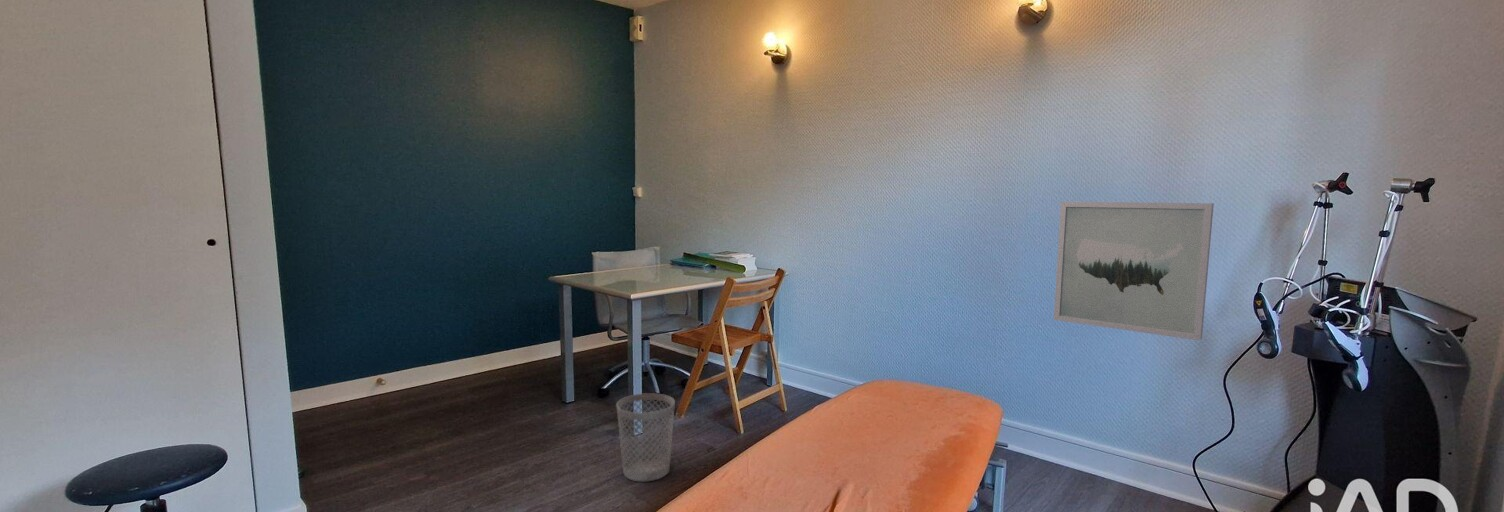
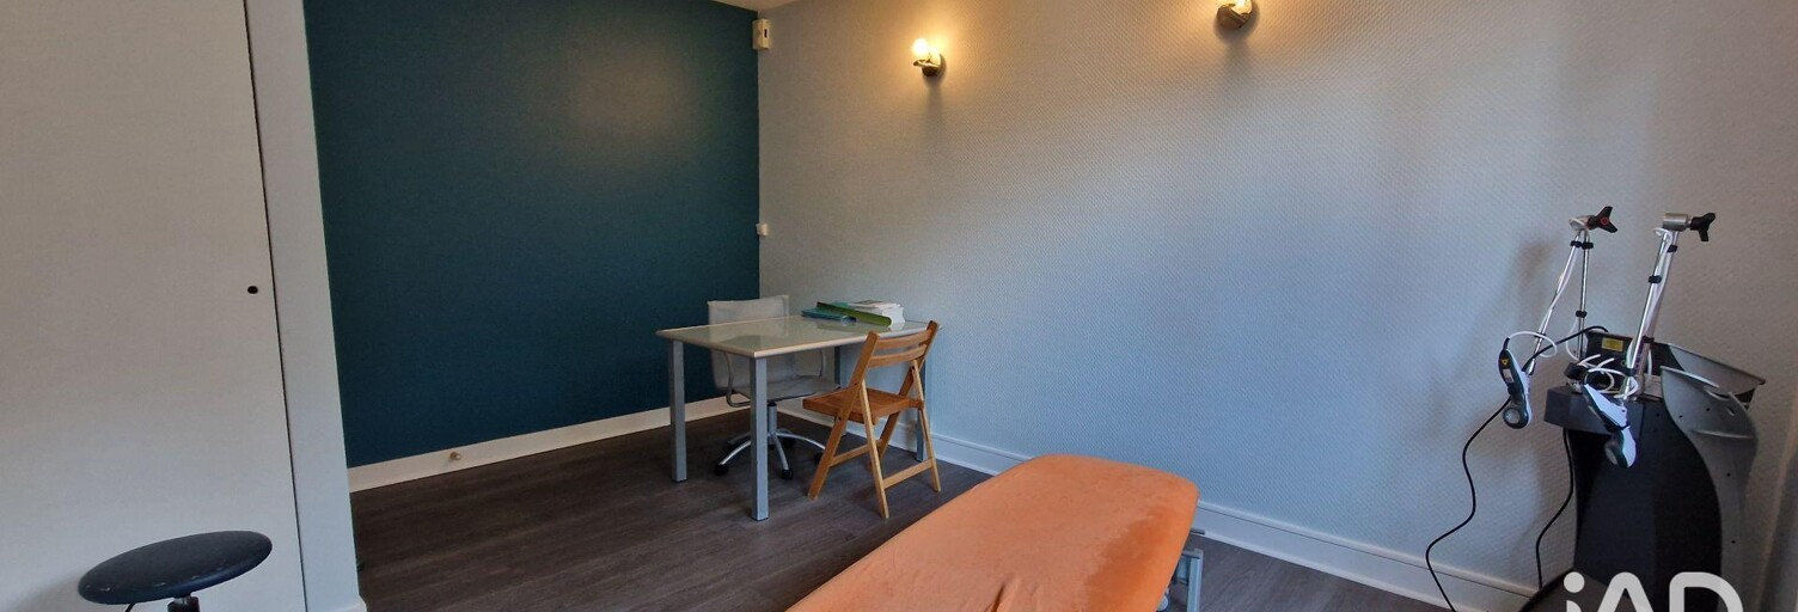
- wastebasket (647, 436)
- wall art (1127, 266)
